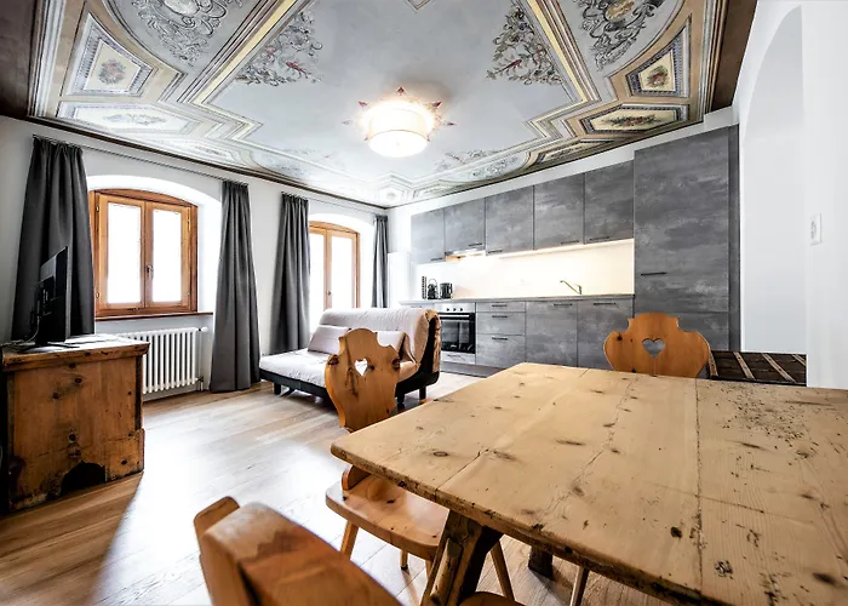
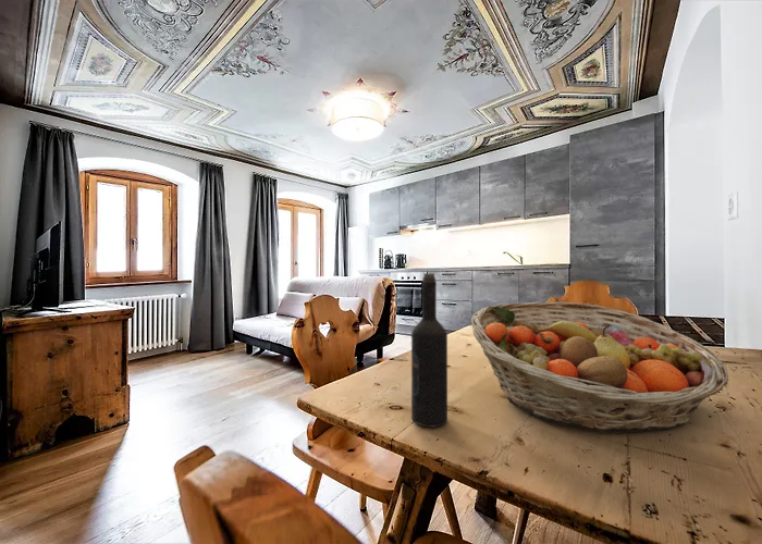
+ fruit basket (582, 354)
+ wine bottle (429, 346)
